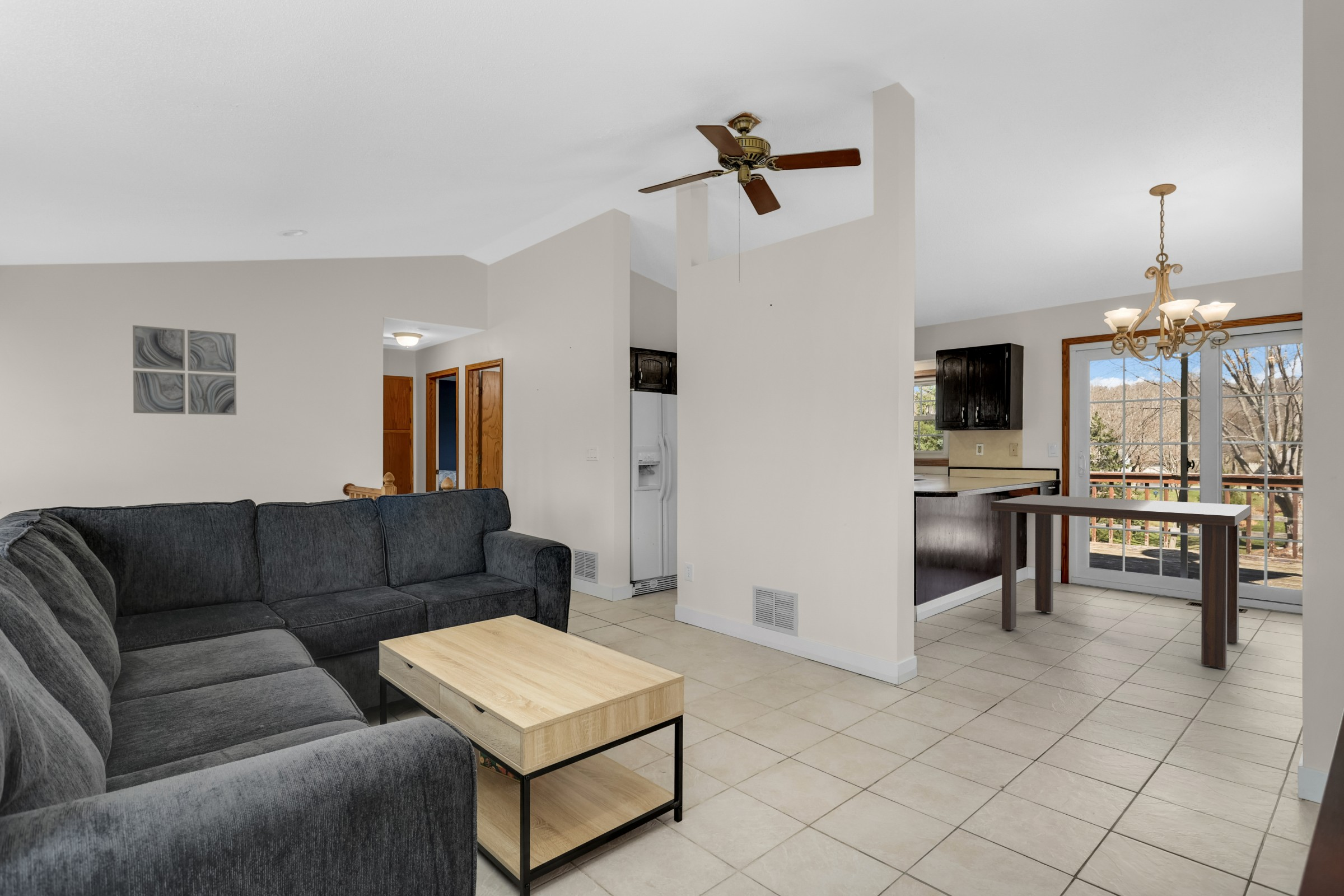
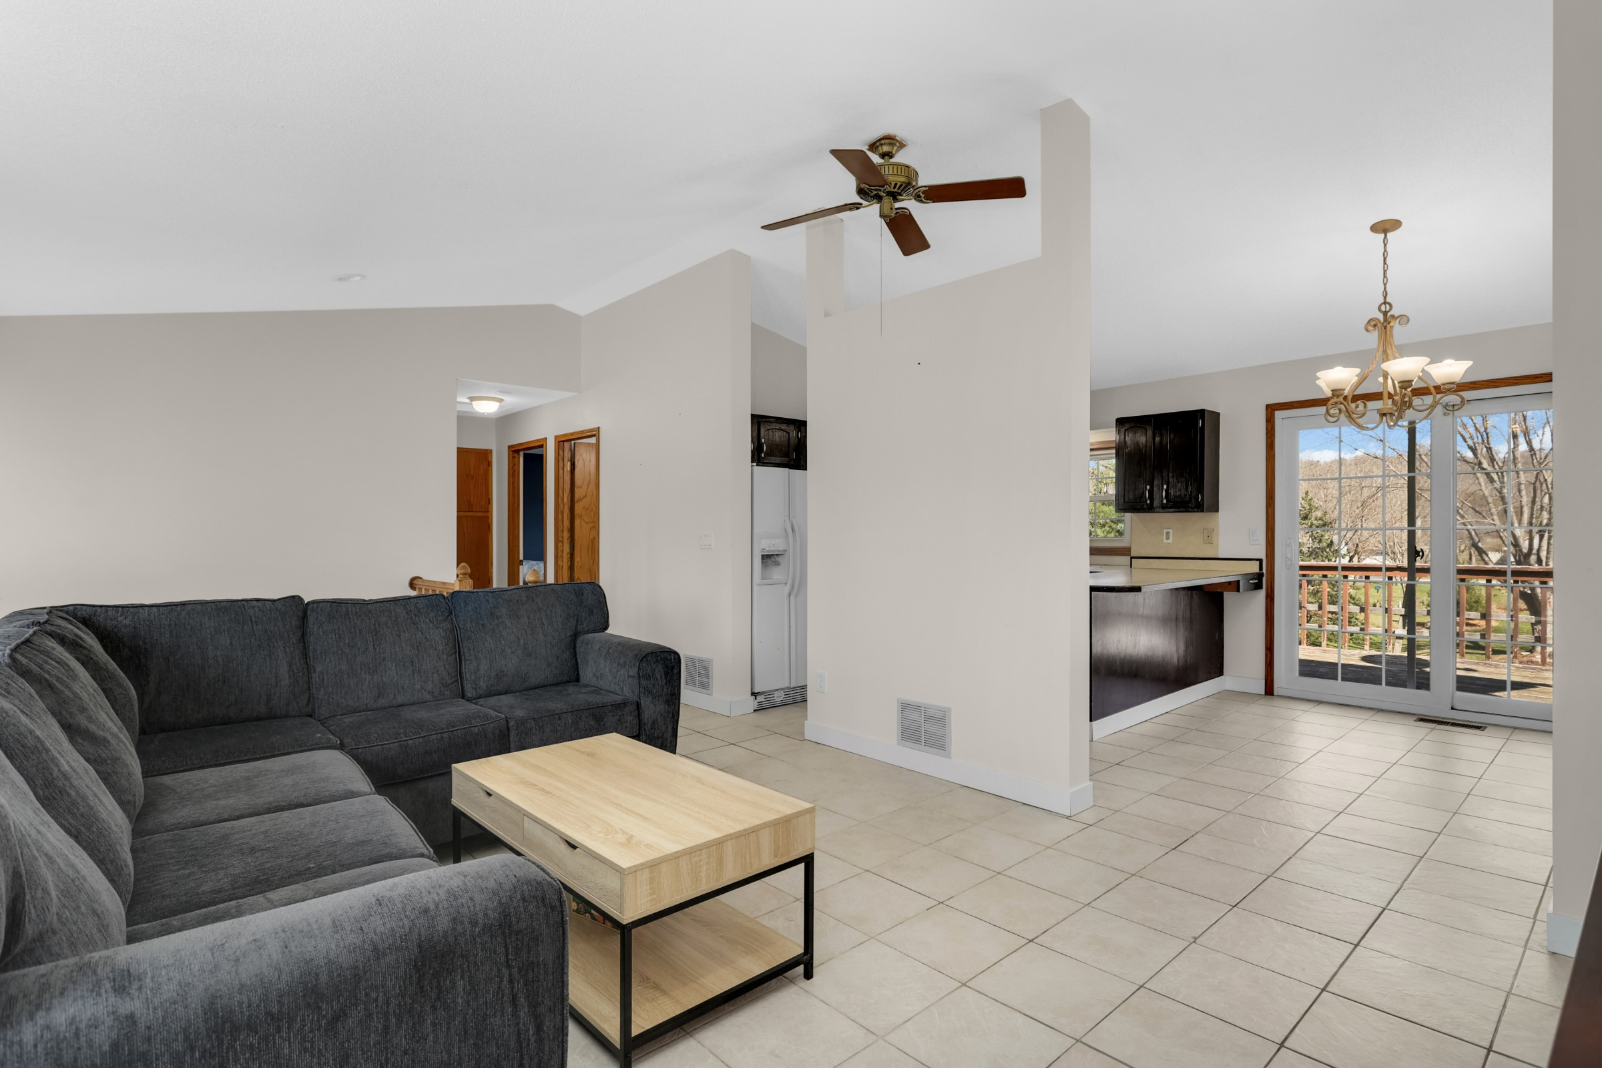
- wall art (188, 371)
- dining table (1120, 519)
